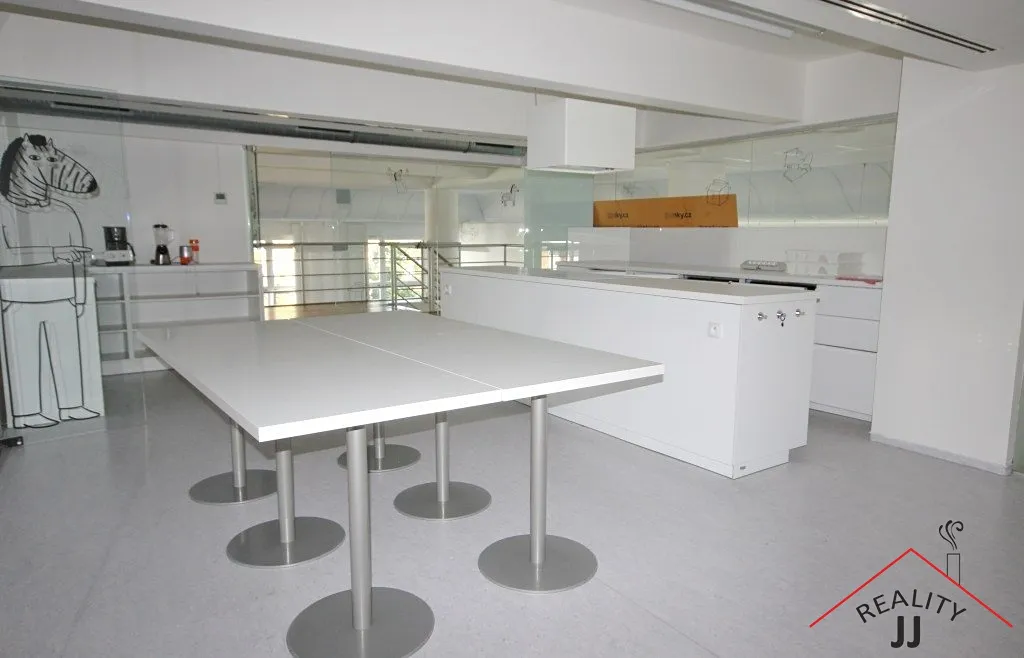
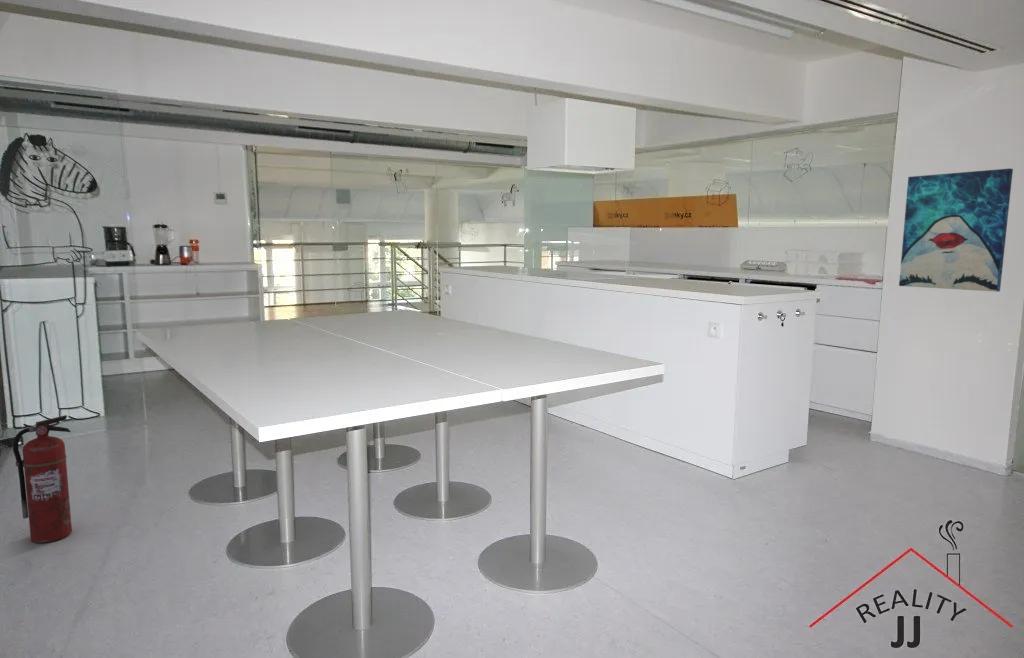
+ wall art (951, 231)
+ fire extinguisher (45, 477)
